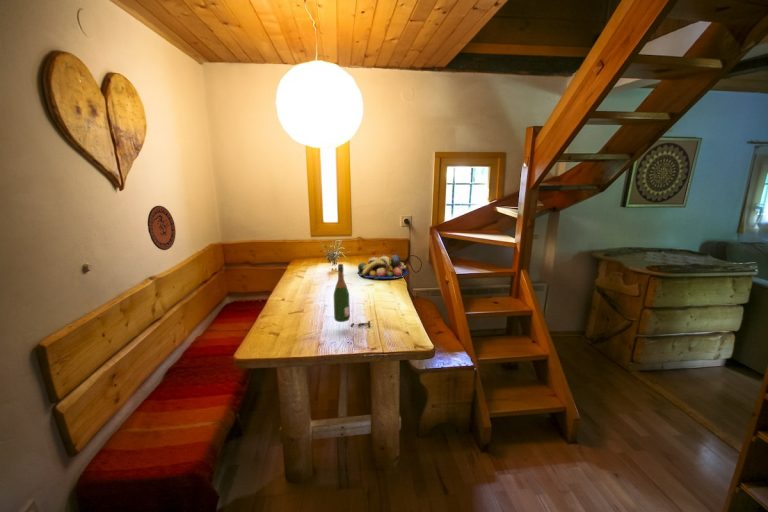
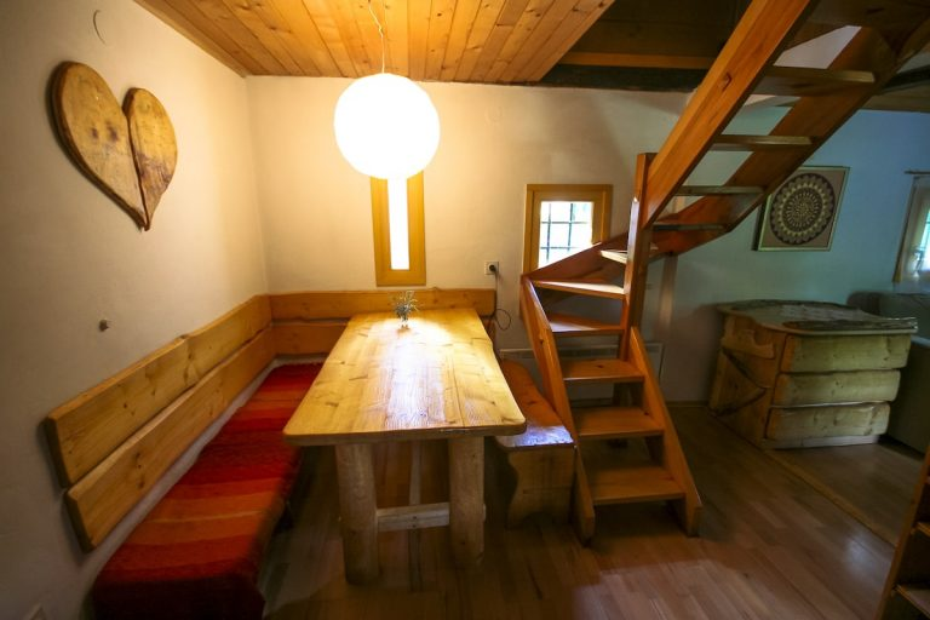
- decorative plate (161, 228)
- fruit bowl (383, 264)
- wine bottle (348, 296)
